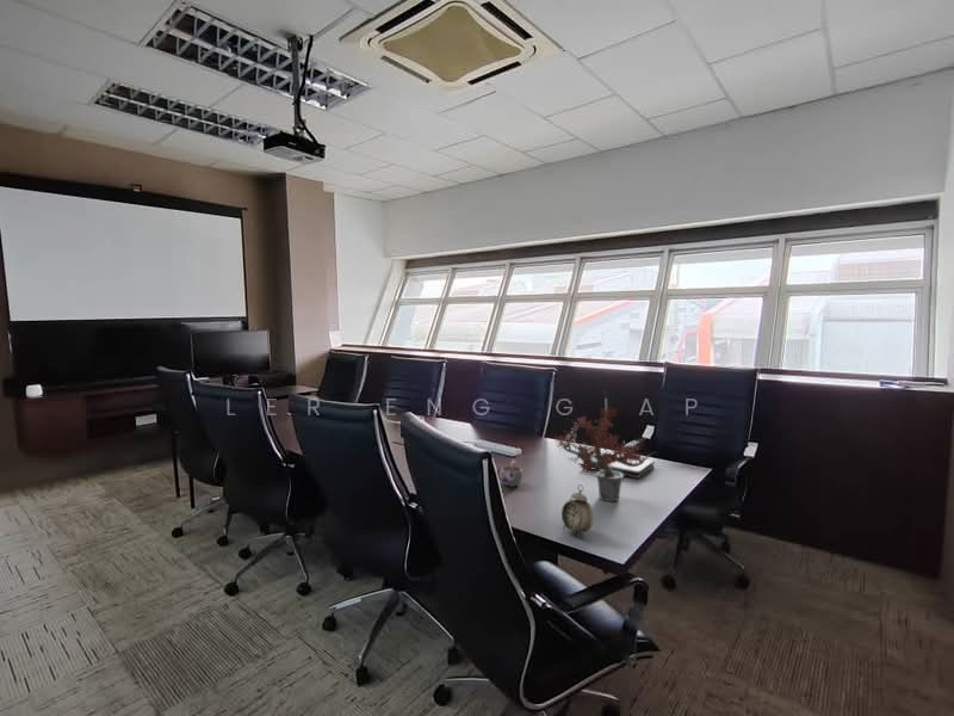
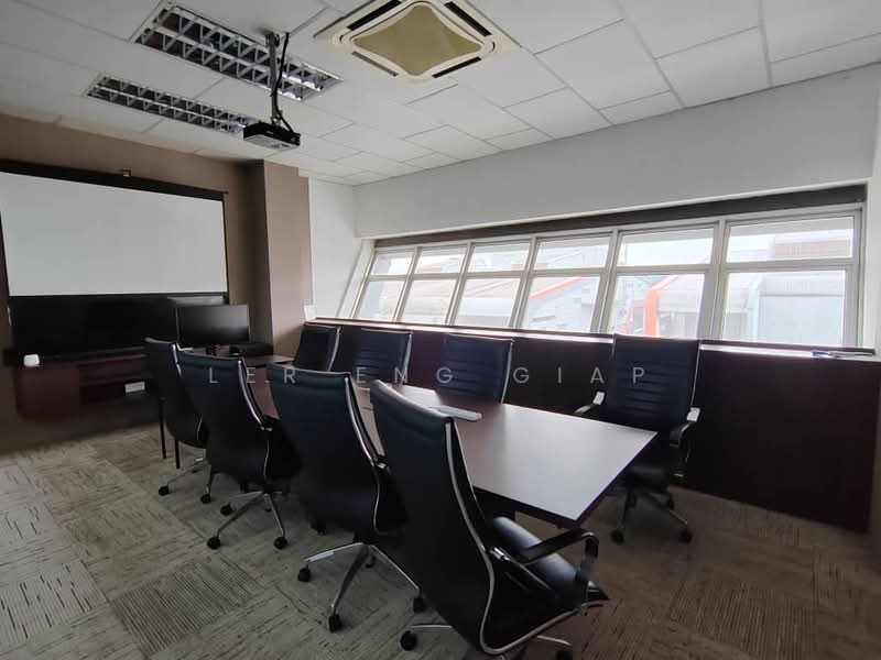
- alarm clock (576, 508)
- mug (508, 473)
- book (618, 464)
- potted plant (606, 444)
